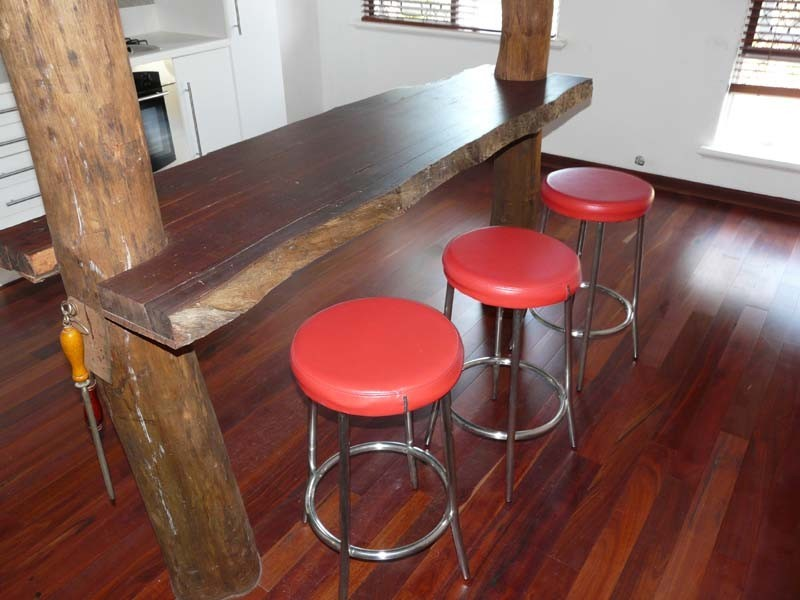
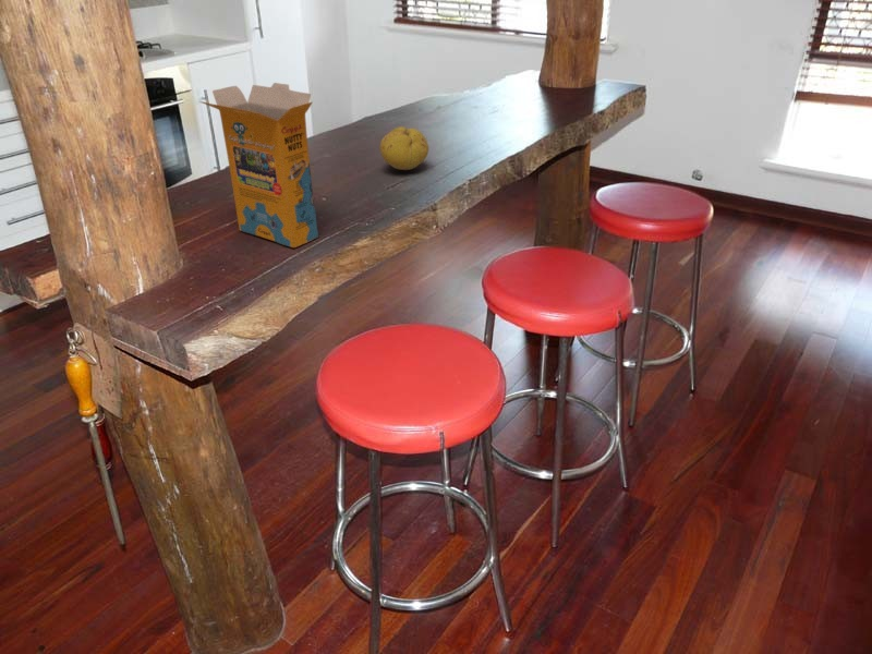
+ cereal box (266, 166)
+ fruit (403, 149)
